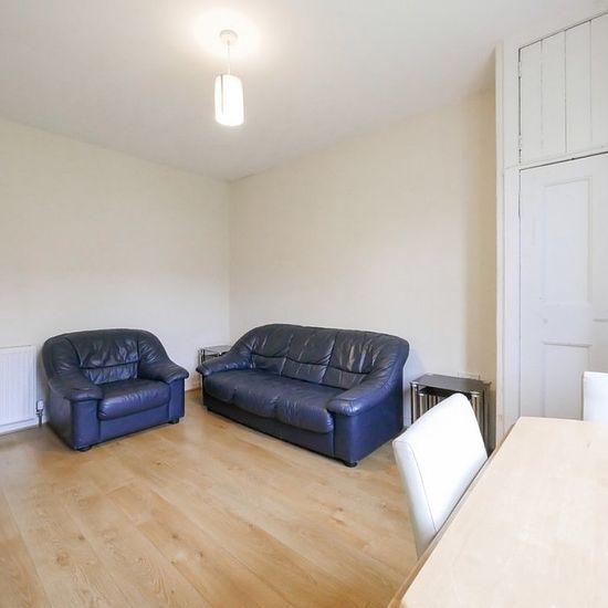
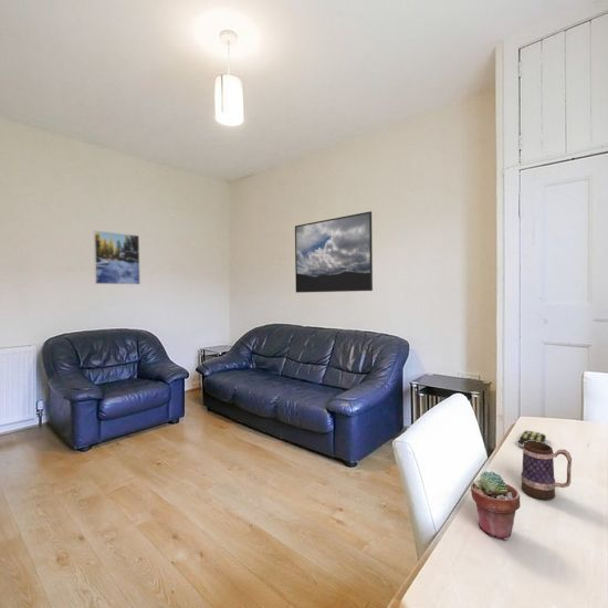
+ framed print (117, 259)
+ mug (545, 470)
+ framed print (329, 255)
+ remote control (532, 440)
+ potted succulent (494, 501)
